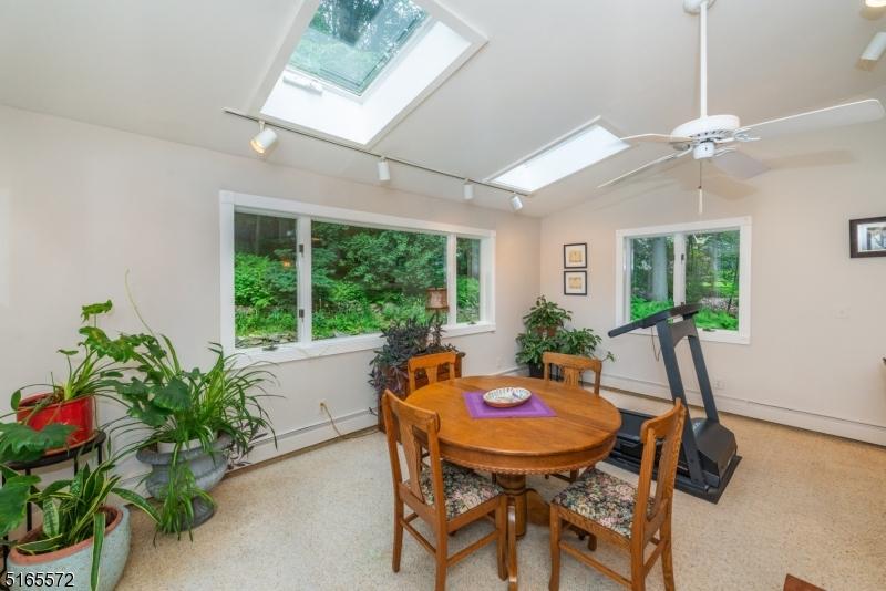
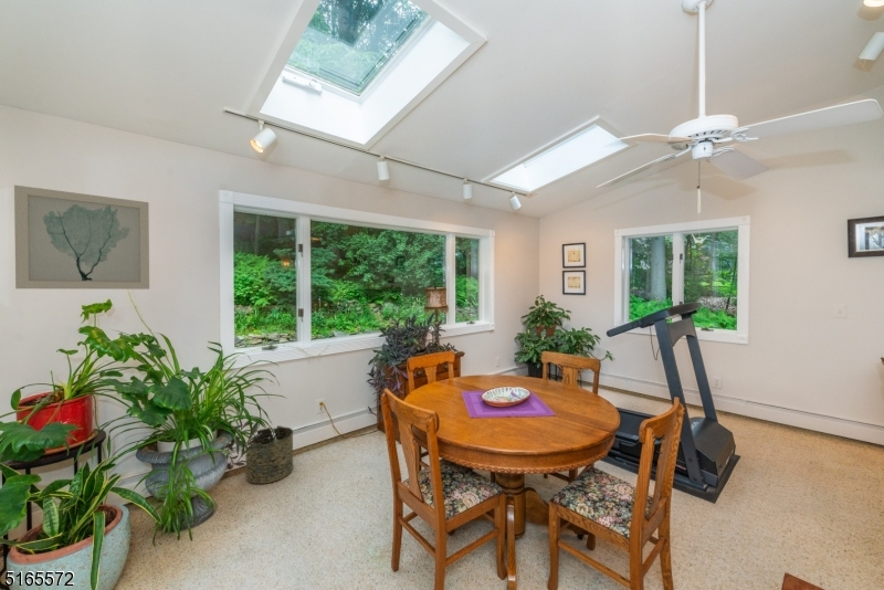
+ bucket (270, 452)
+ wall art (87, 241)
